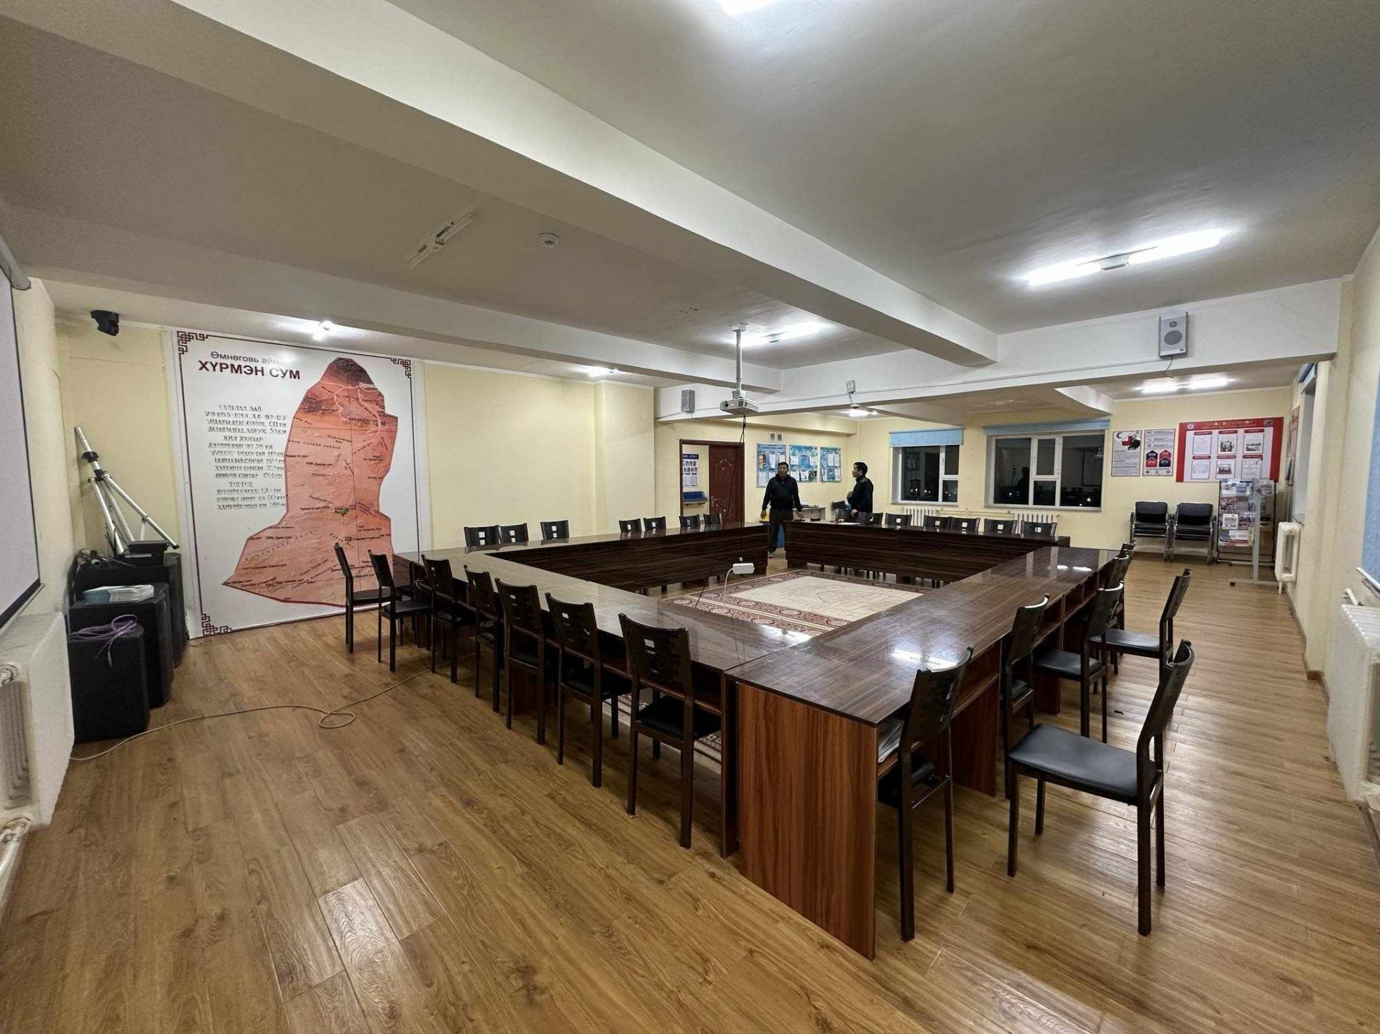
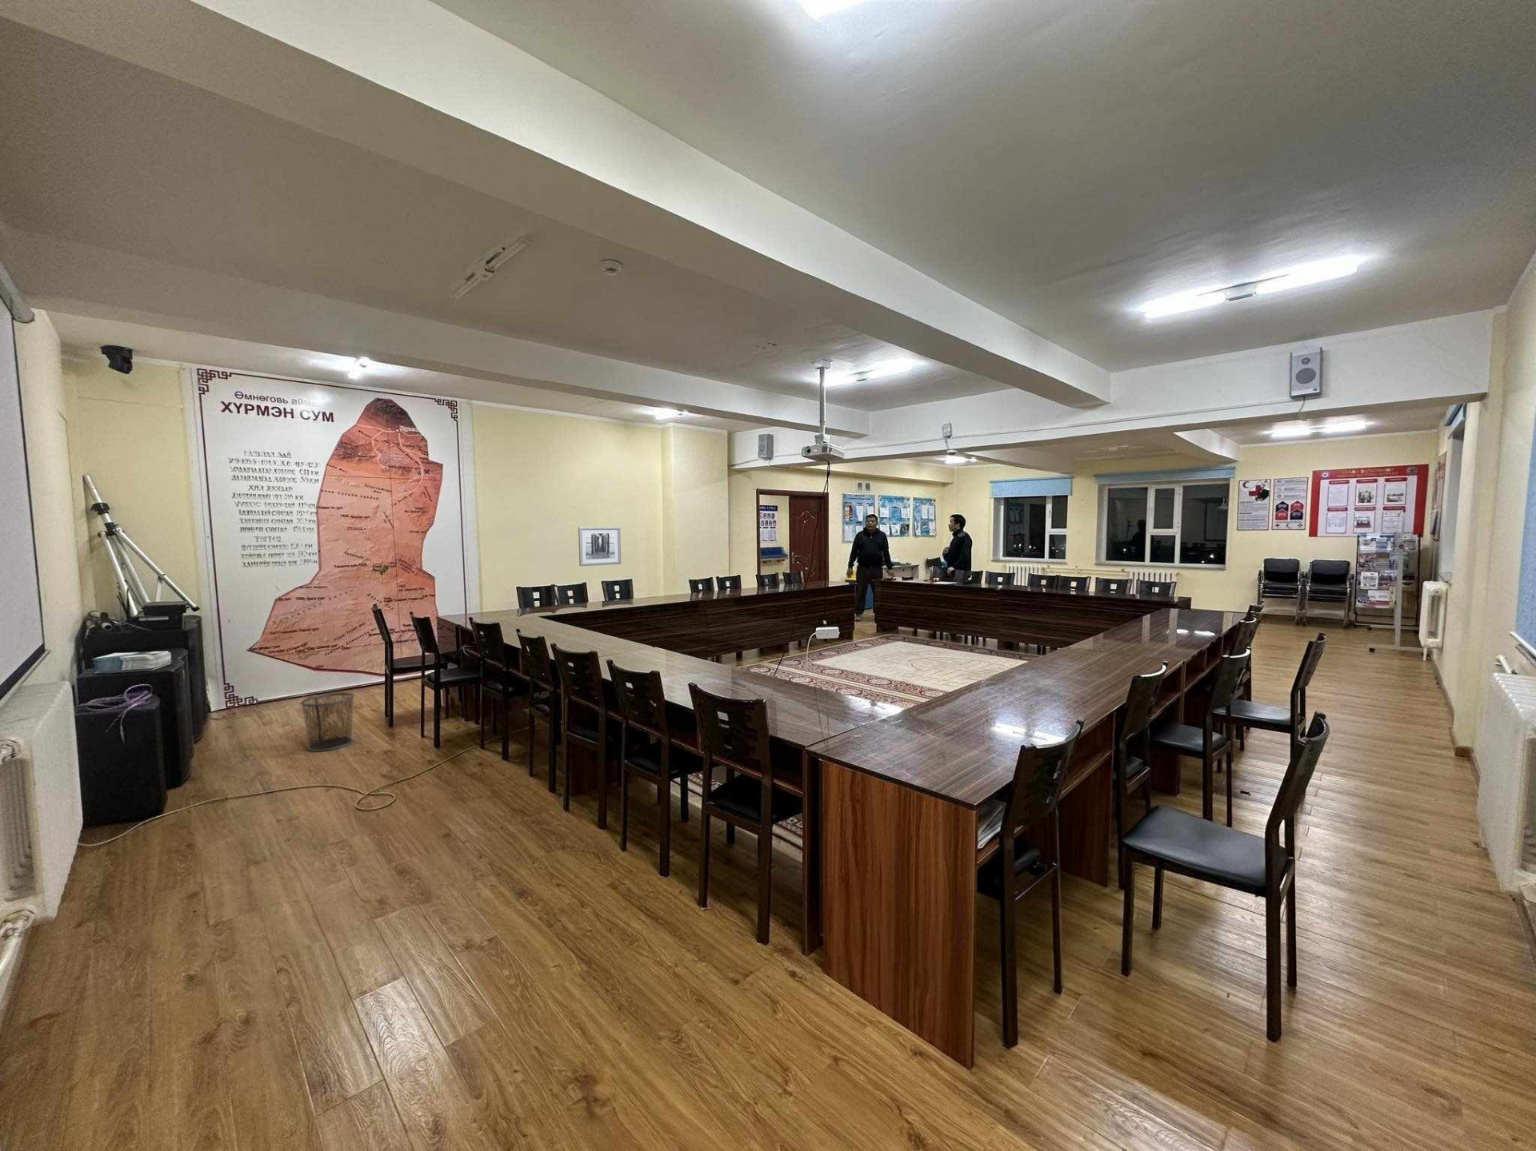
+ wall art (600, 546)
+ waste bin (329, 722)
